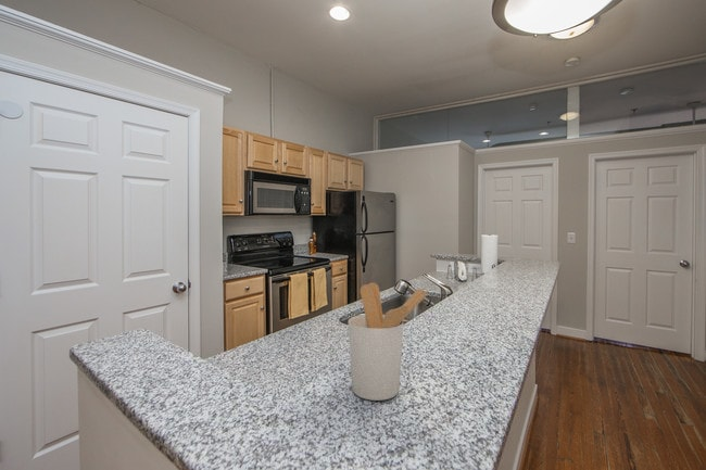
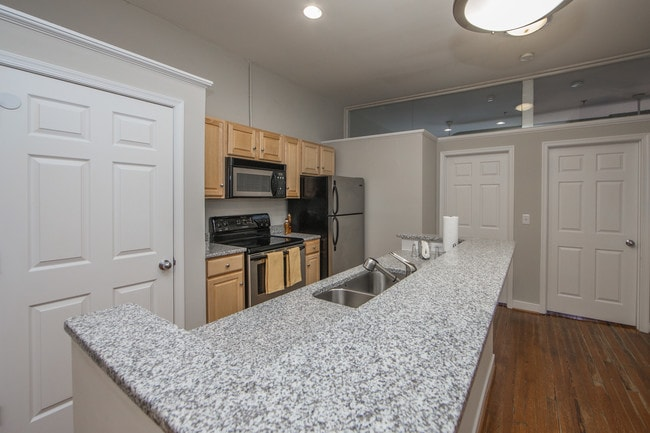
- utensil holder (389, 336)
